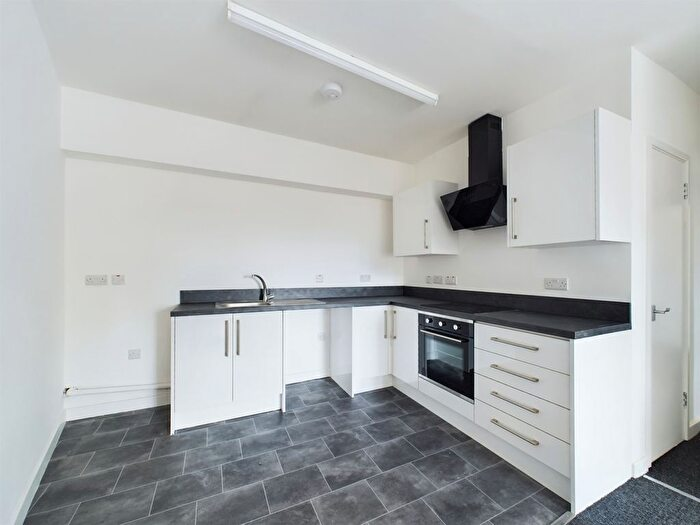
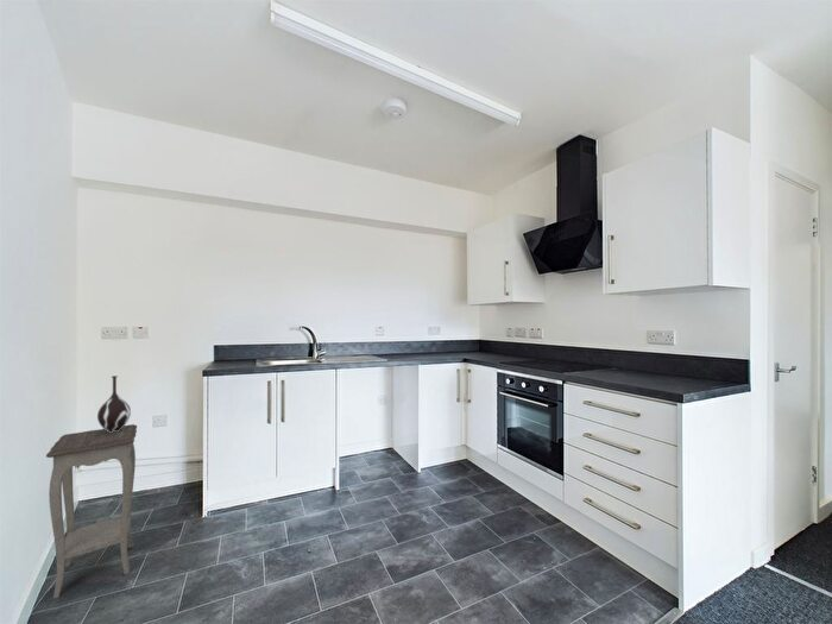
+ accent table (101, 522)
+ vase (114, 403)
